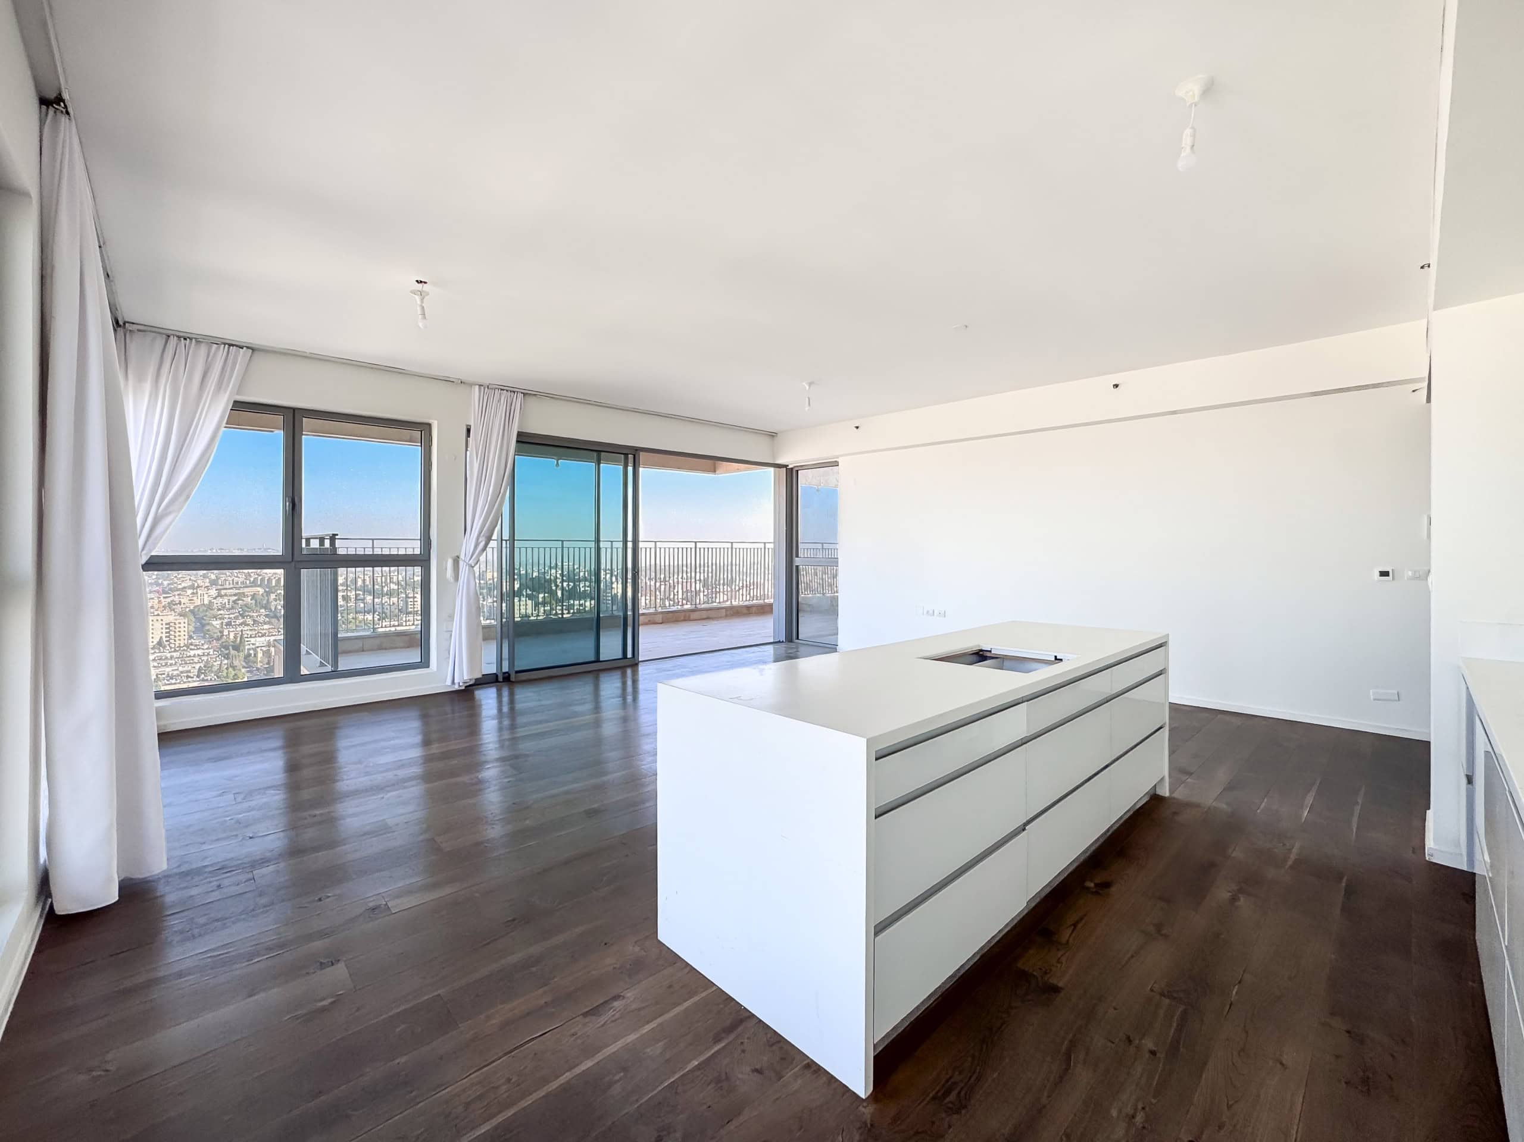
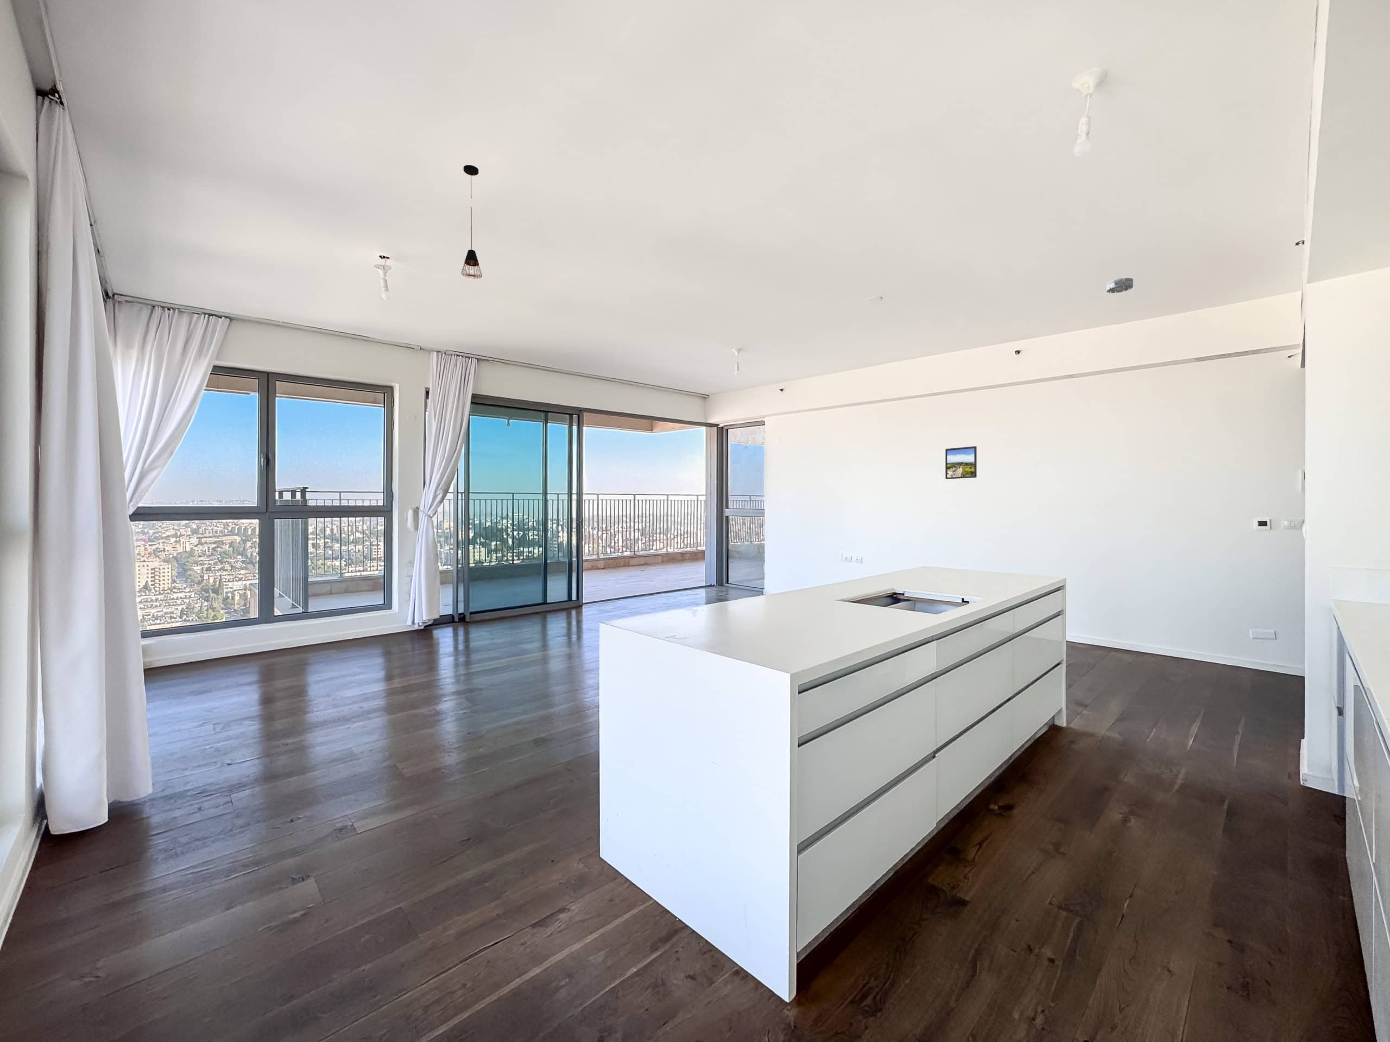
+ pendant light (472, 222)
+ smoke detector (1120, 285)
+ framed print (961, 463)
